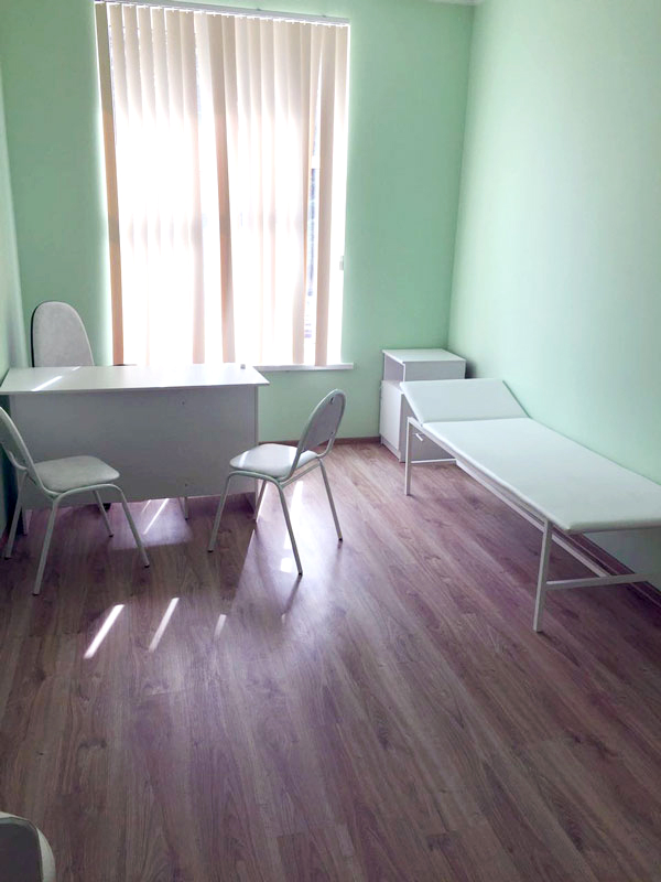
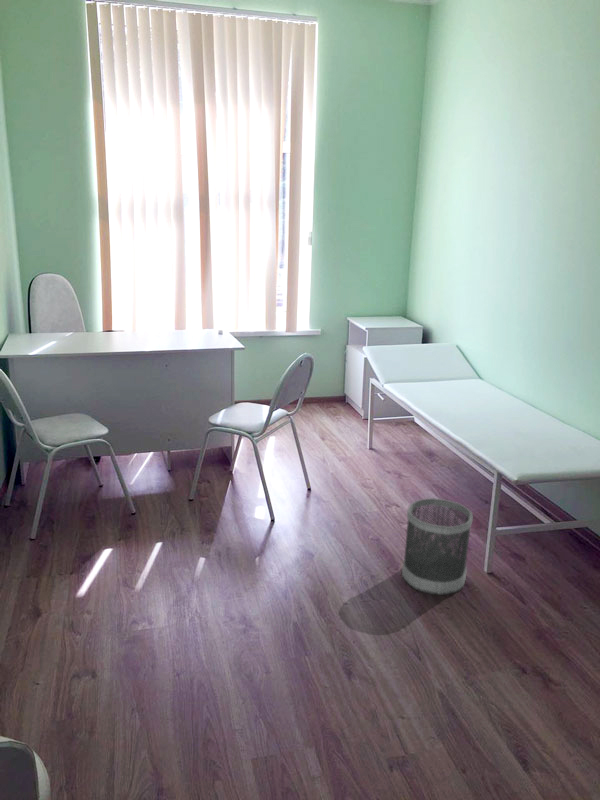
+ wastebasket (436, 545)
